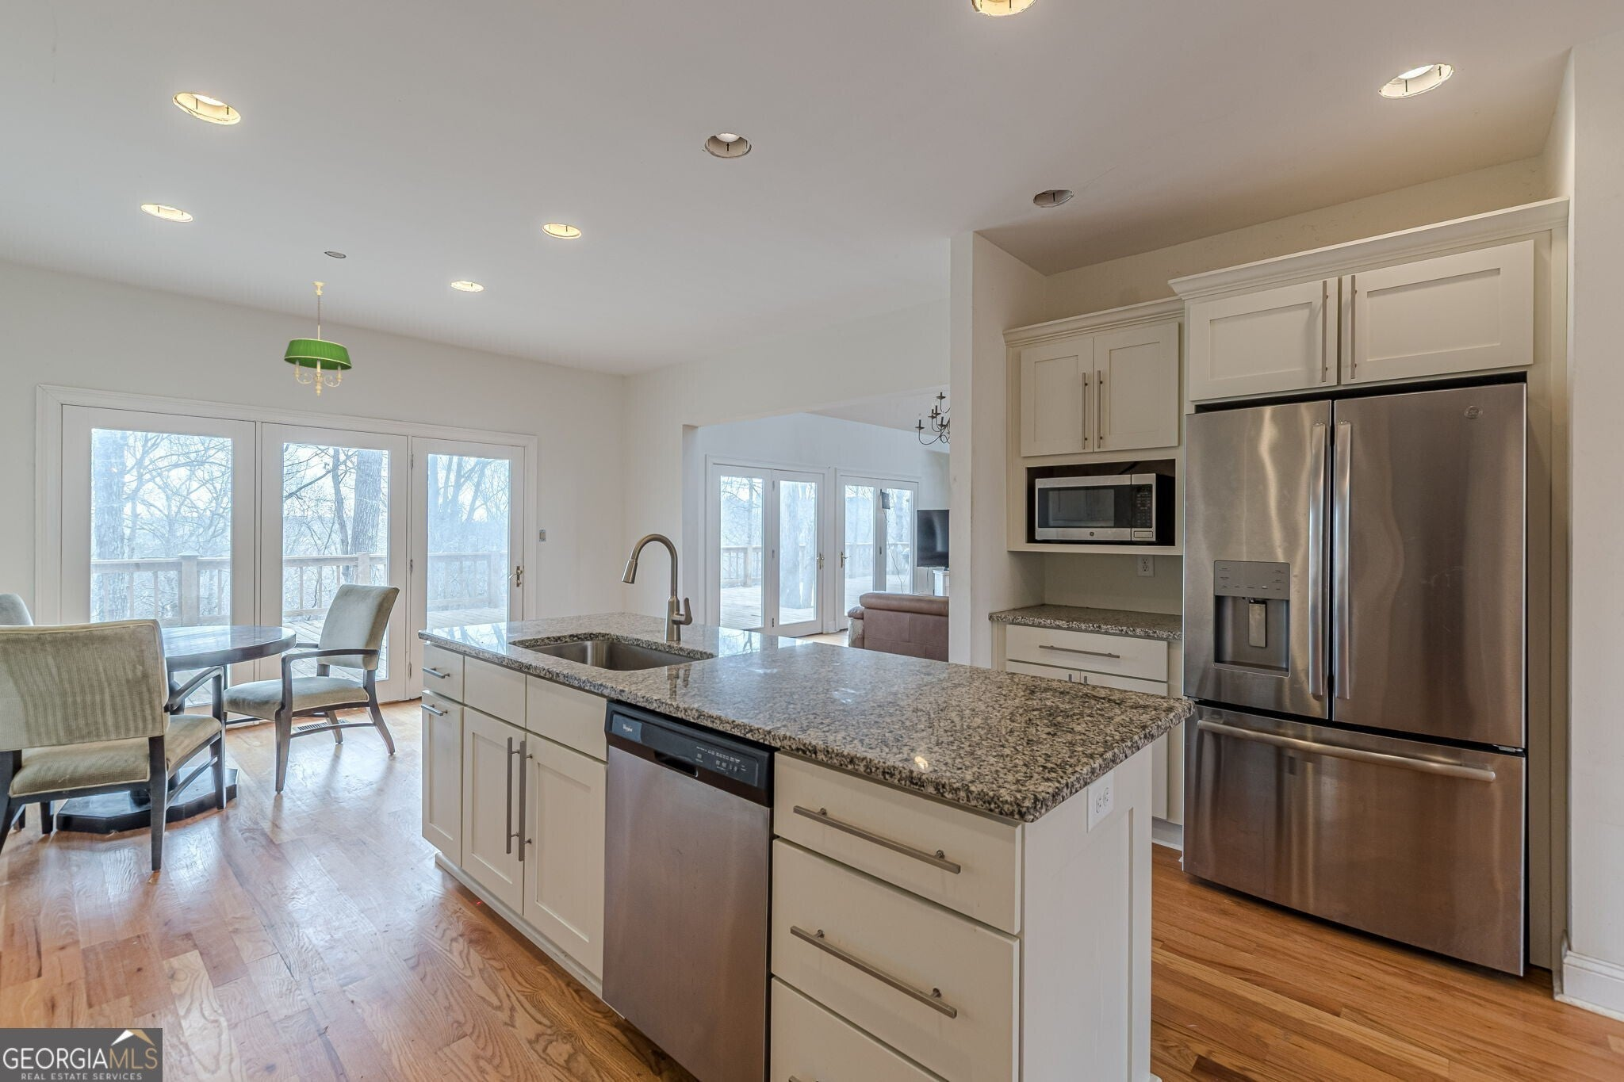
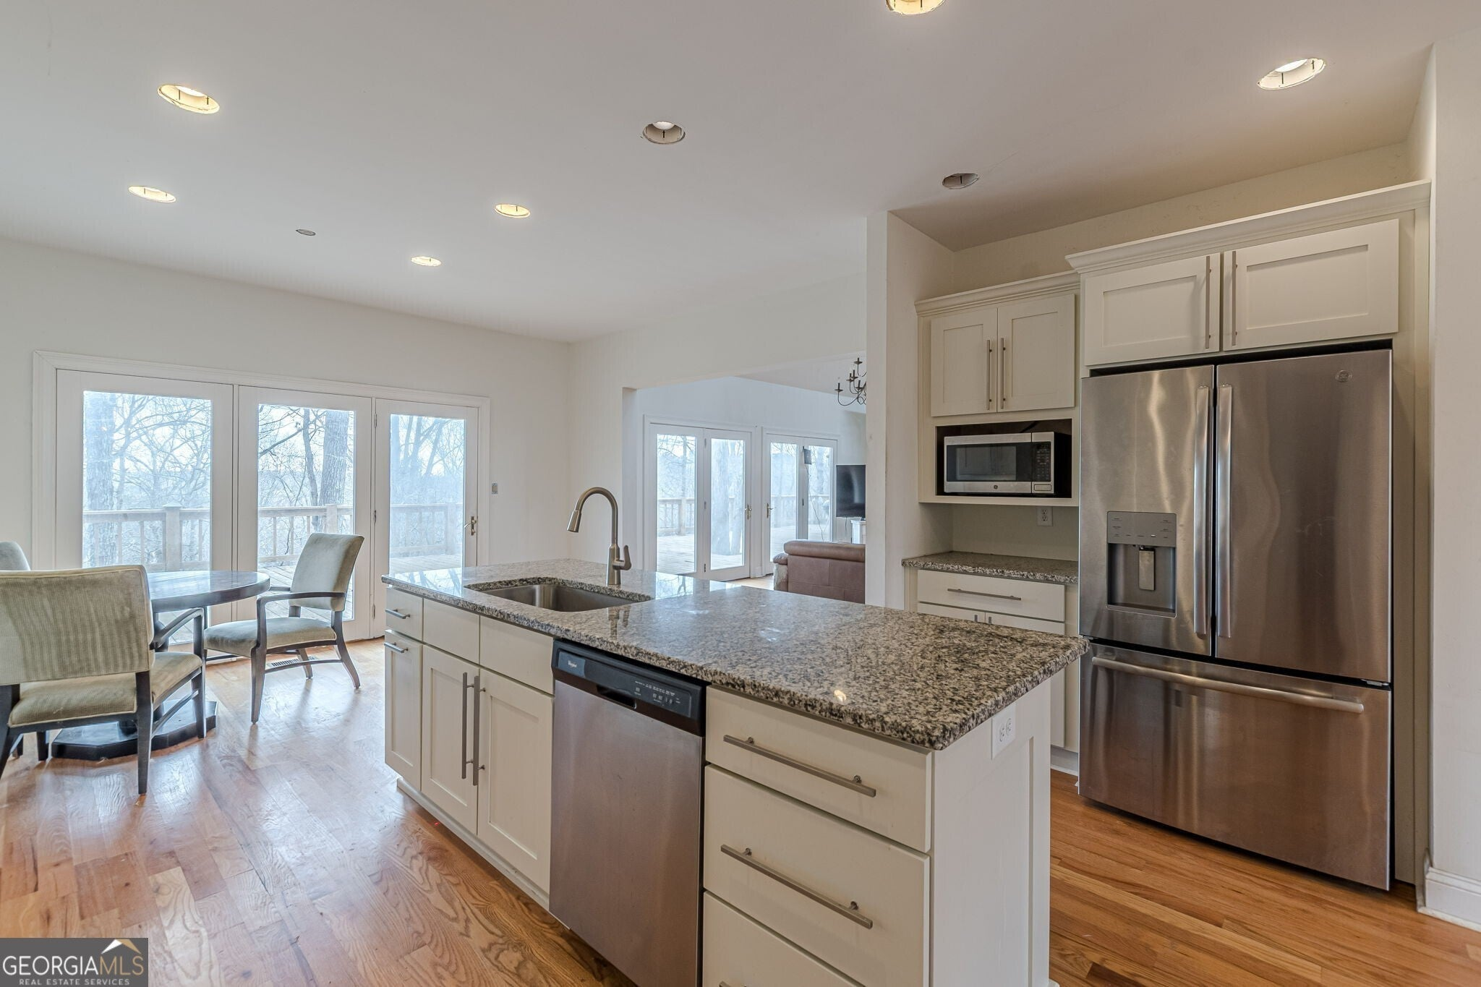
- chandelier (319, 339)
